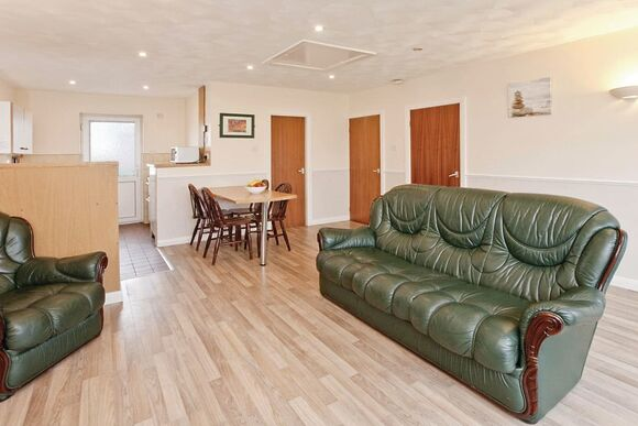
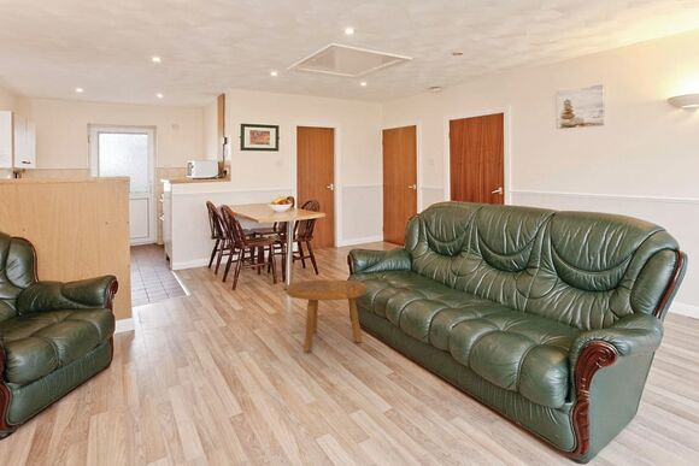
+ footstool (317, 309)
